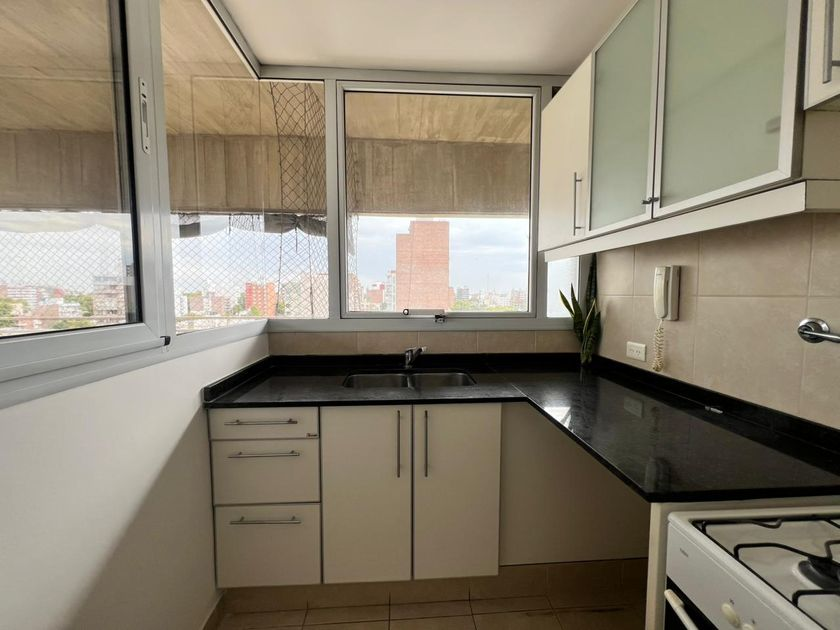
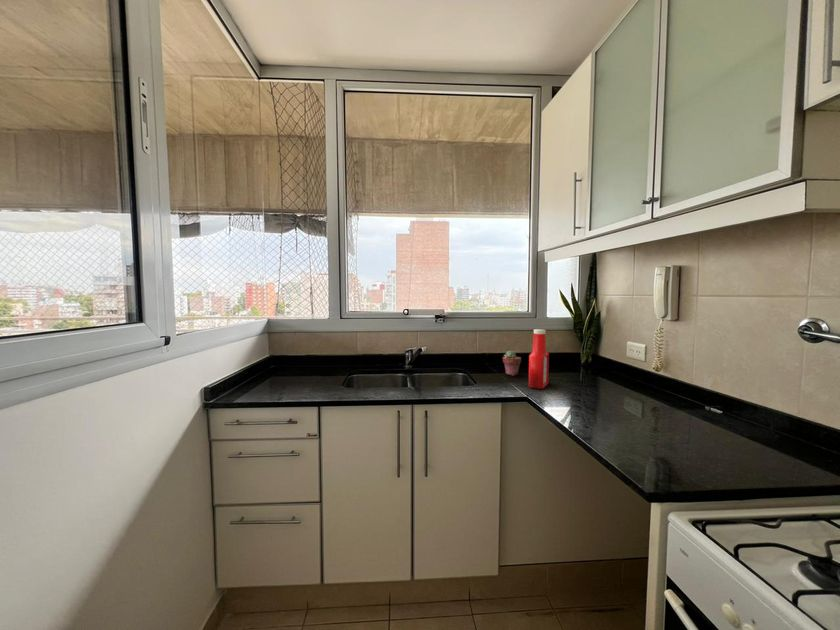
+ potted succulent (511, 362)
+ soap bottle (539, 357)
